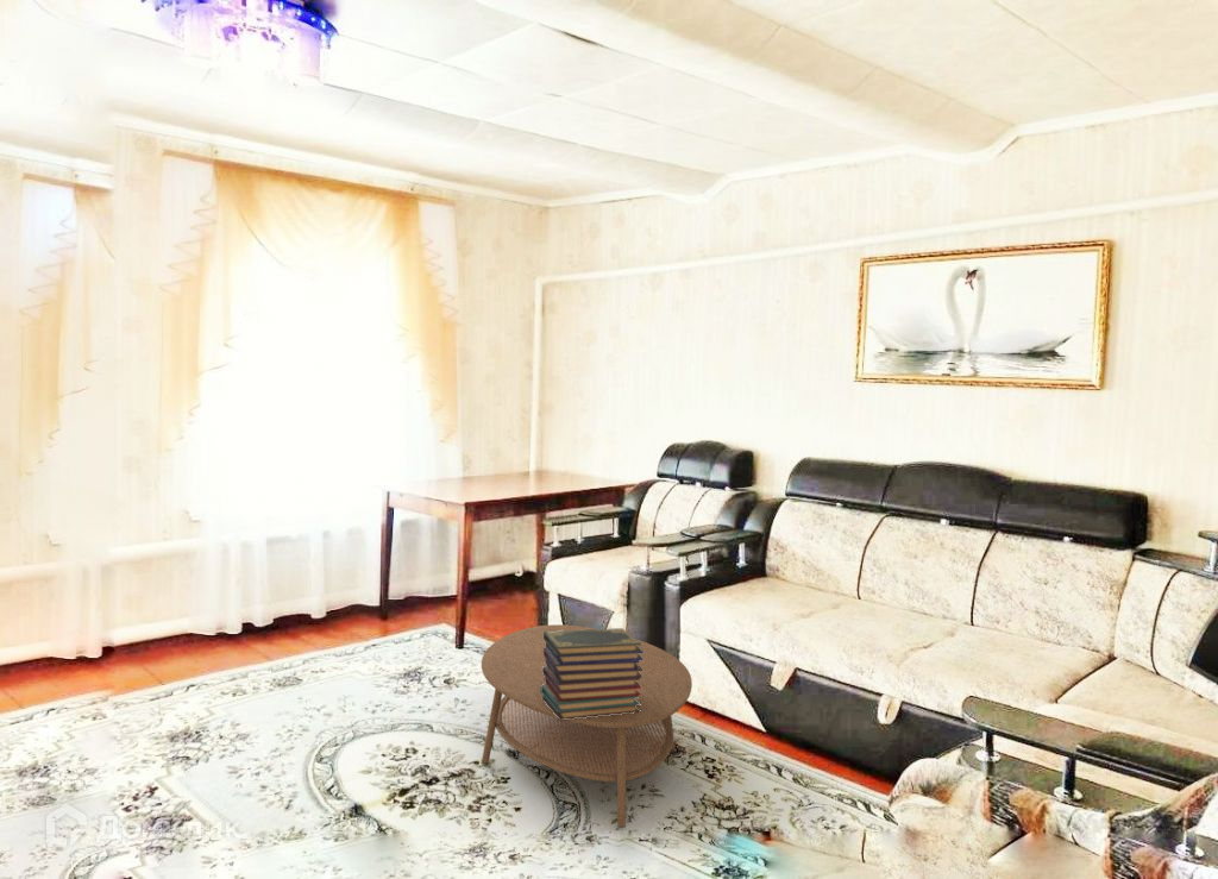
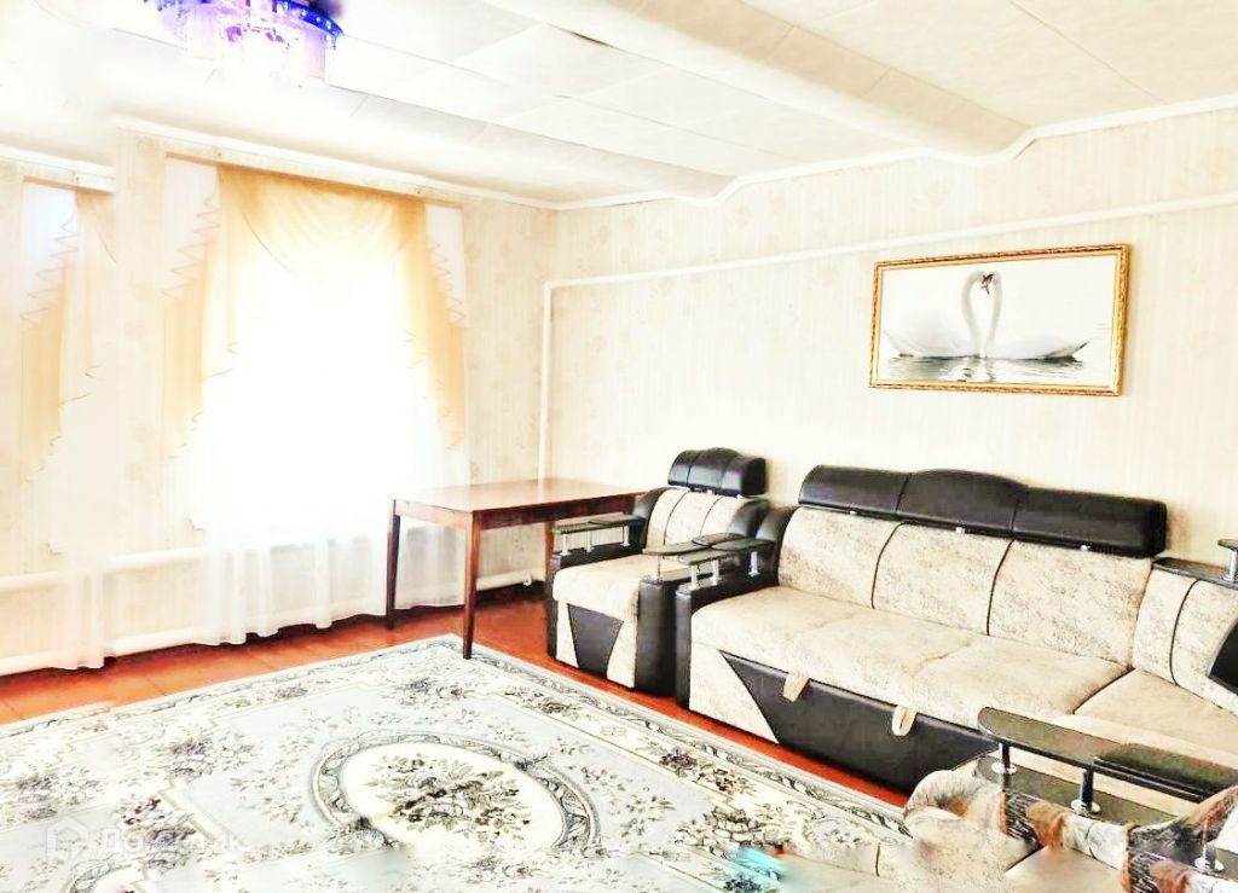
- coffee table (586, 717)
- book stack (590, 671)
